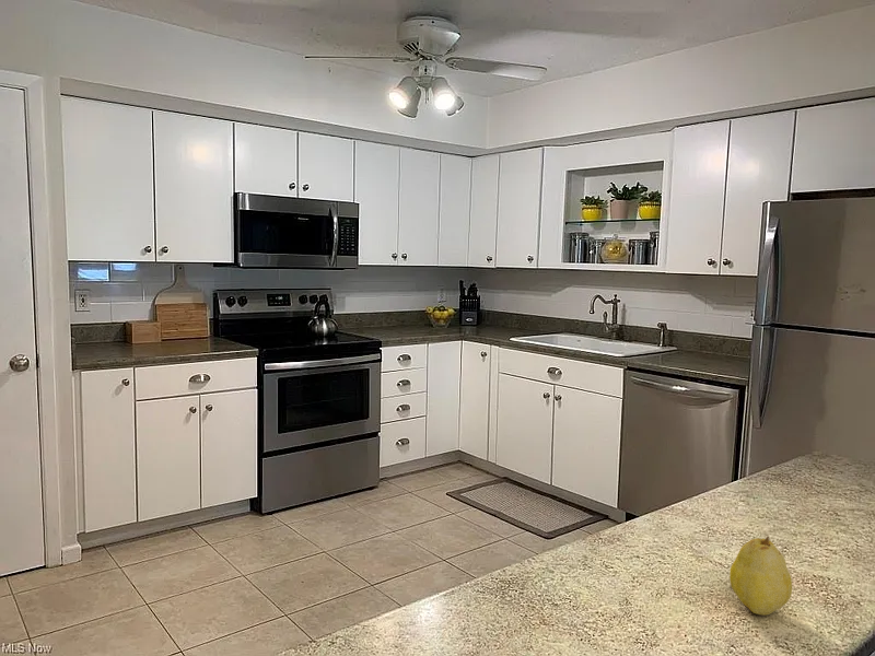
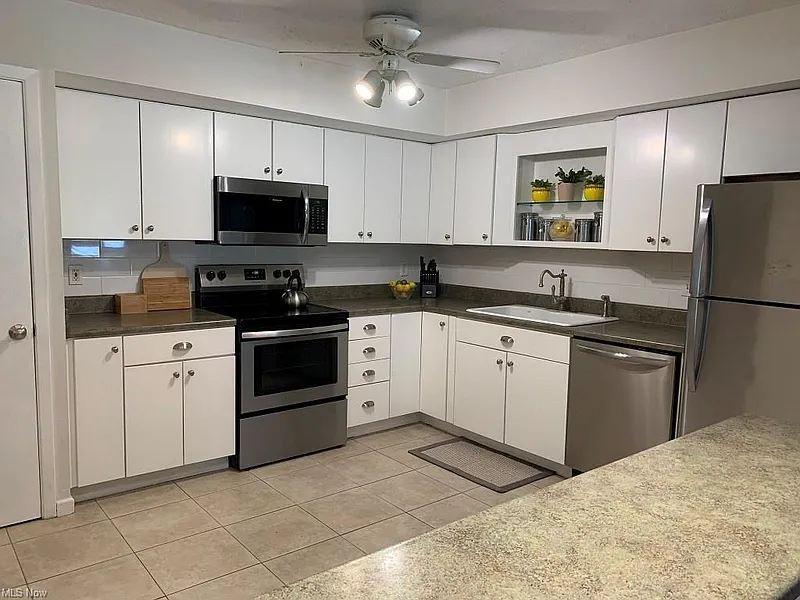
- fruit (759, 571)
